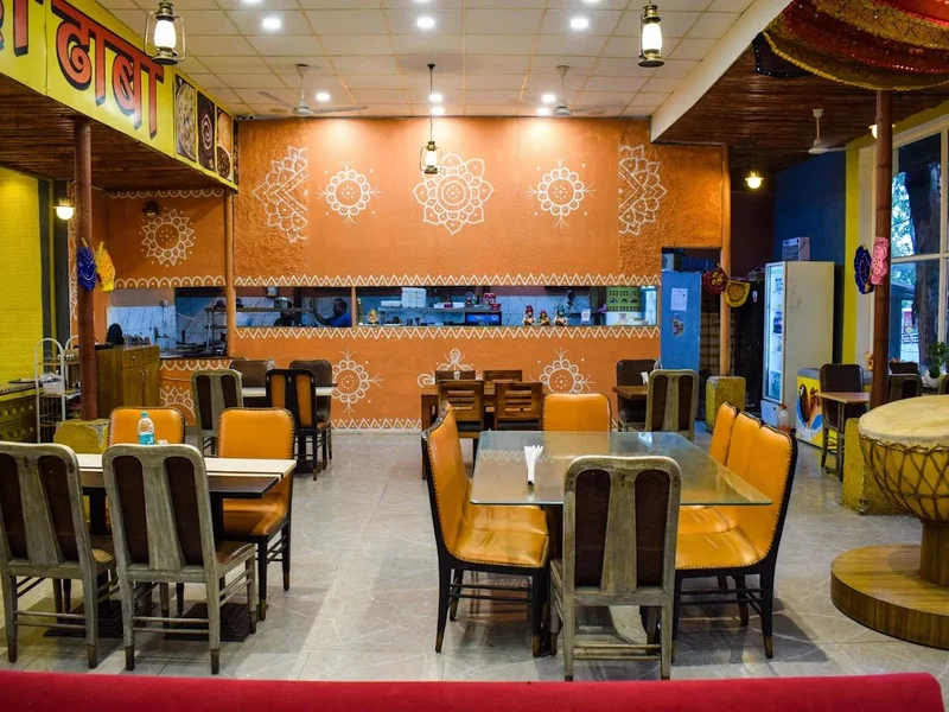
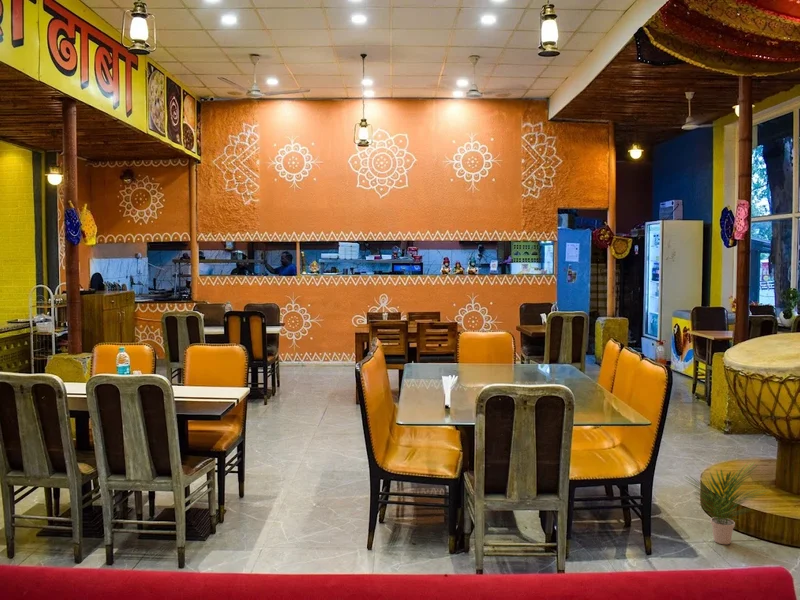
+ potted plant (721, 501)
